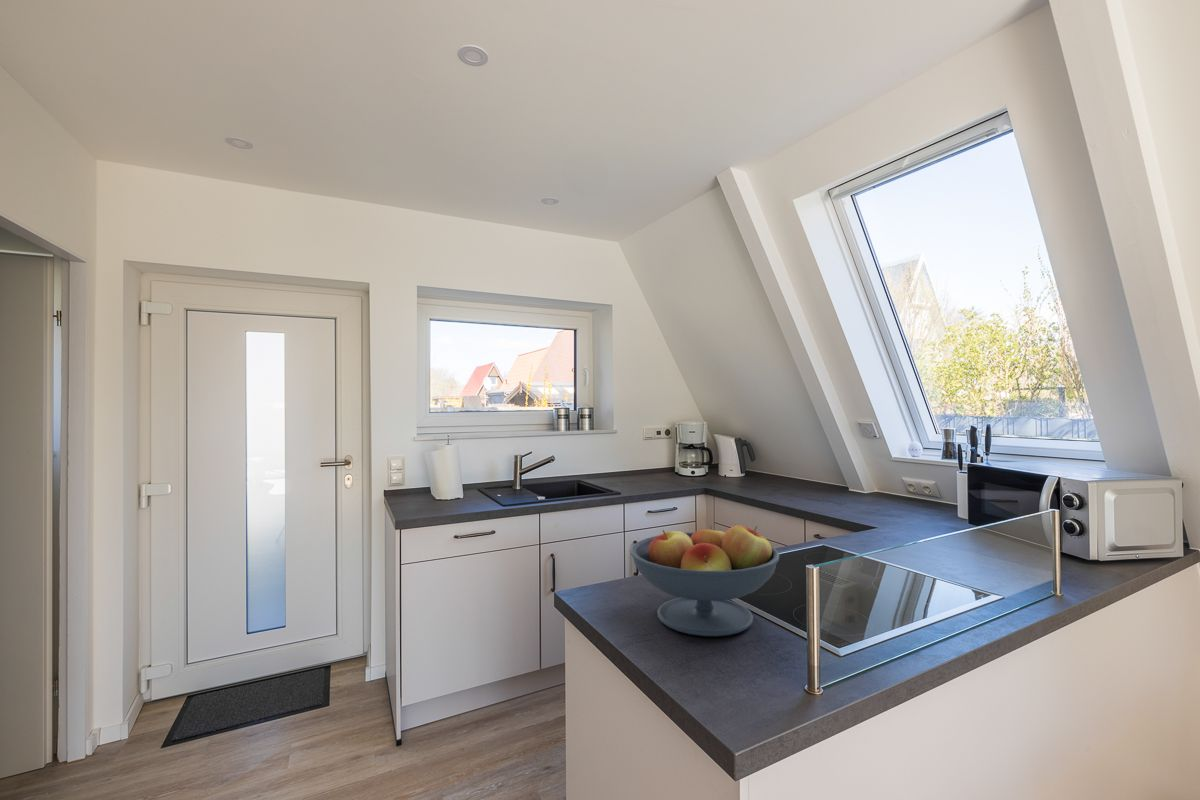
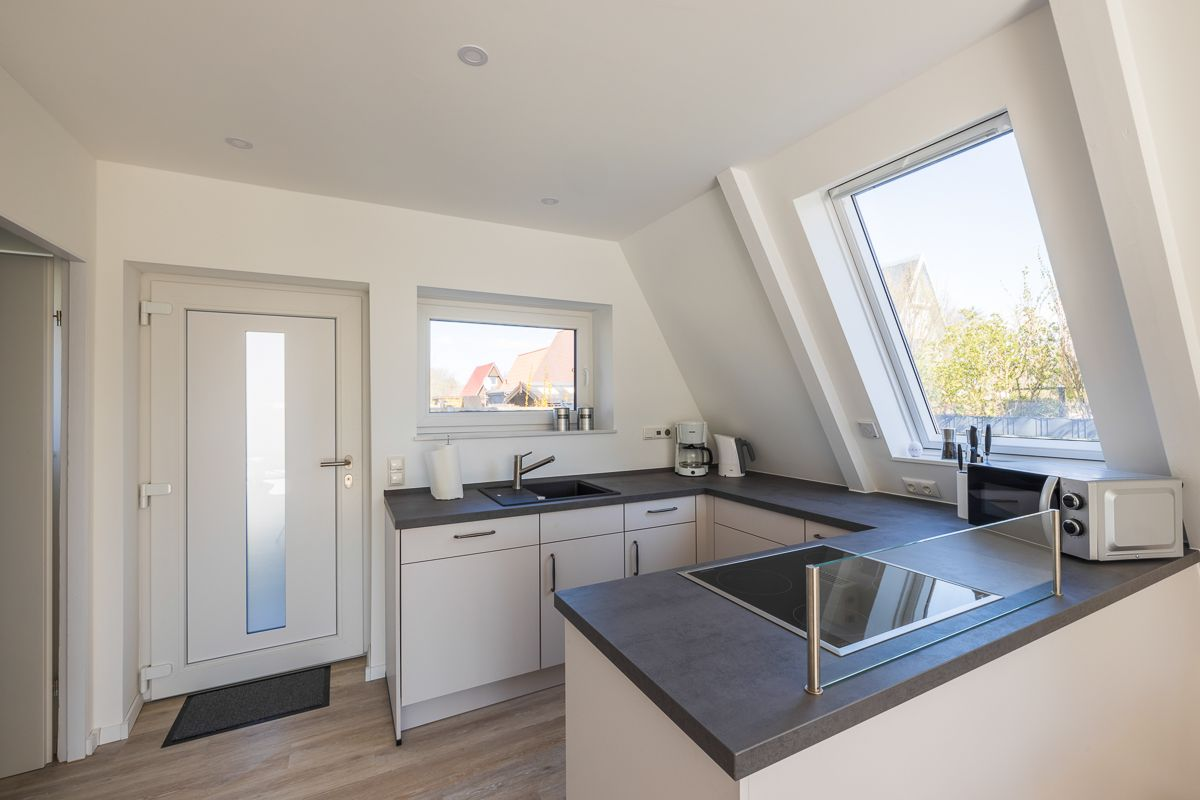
- fruit bowl (703, 571)
